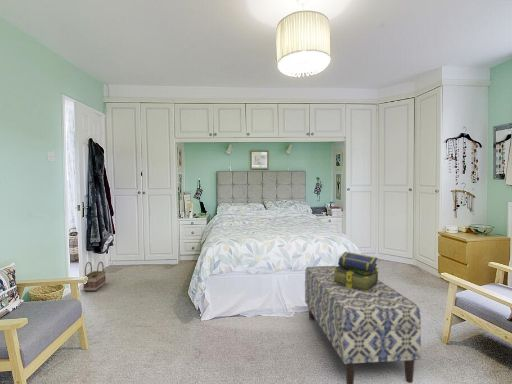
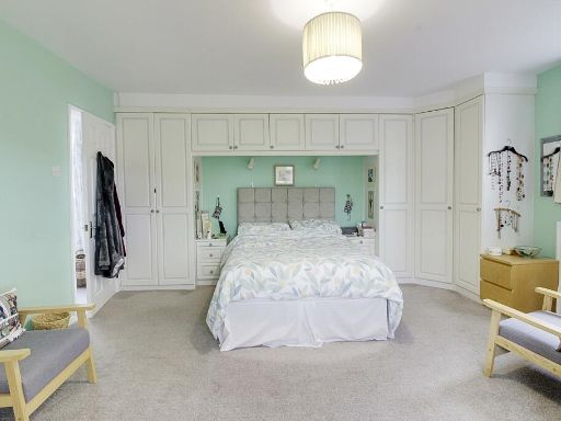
- bench (351, 313)
- basket (94, 274)
- stack of books (356, 270)
